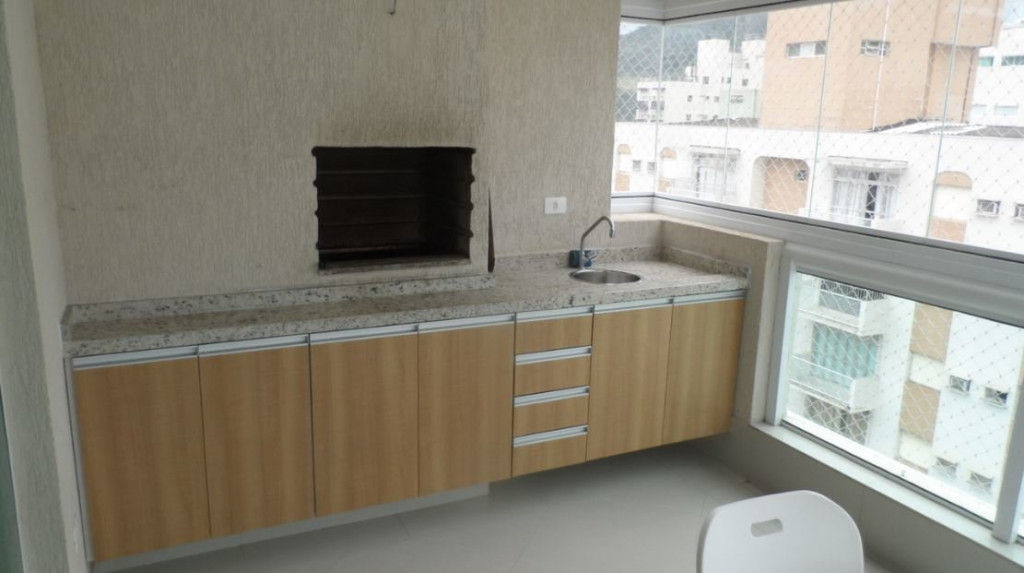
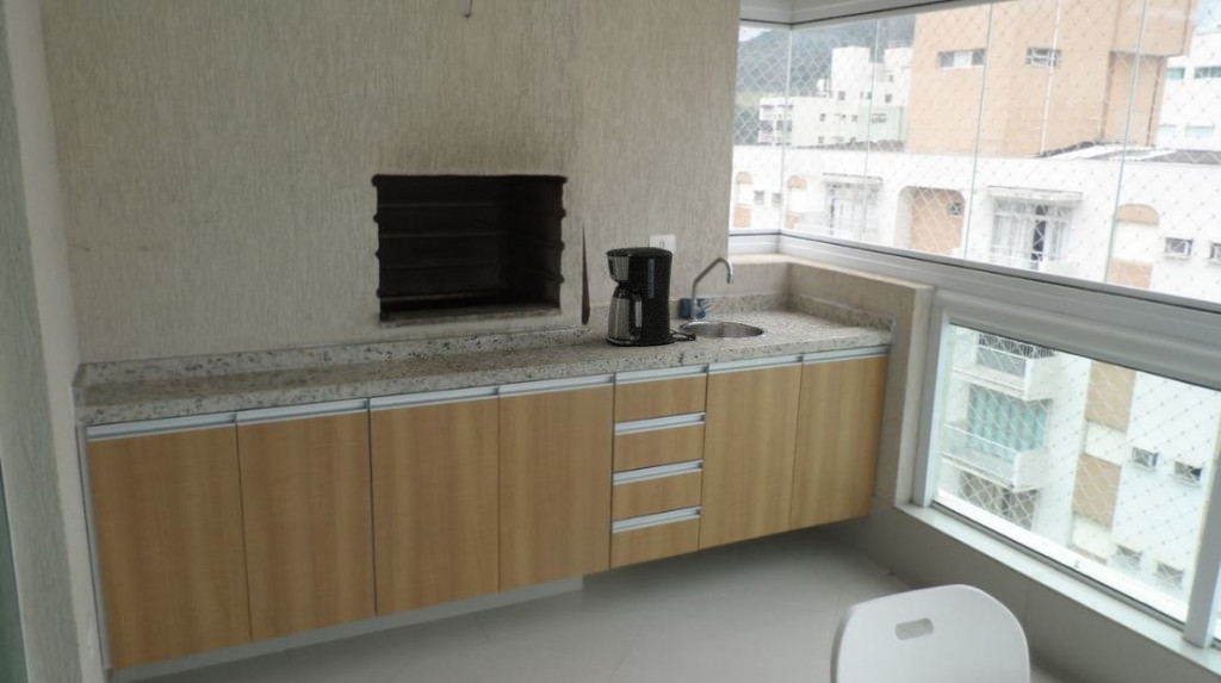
+ coffee maker (650, 296)
